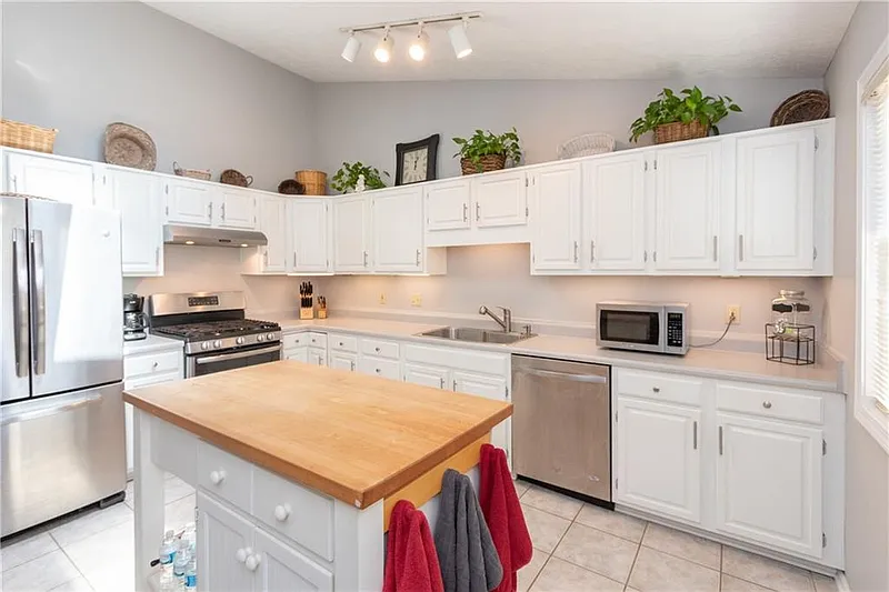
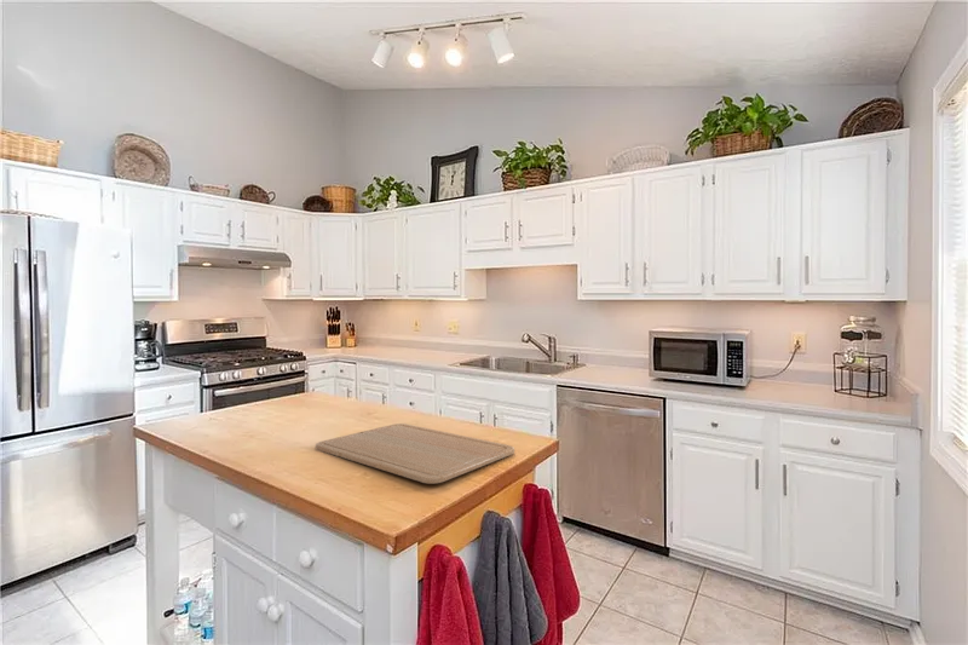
+ chopping board (413, 447)
